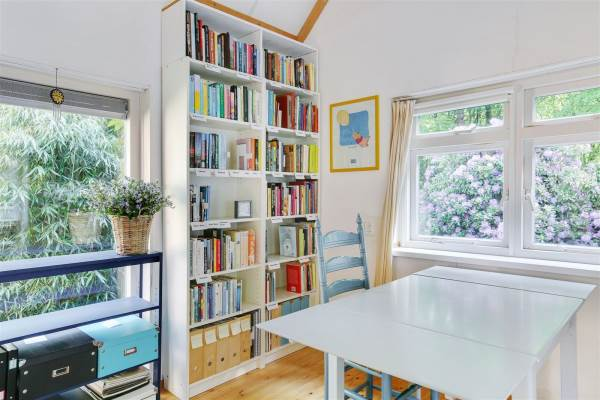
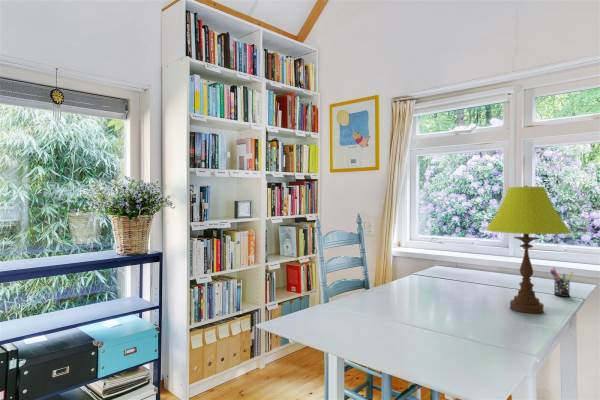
+ table lamp (526, 247)
+ pen holder (561, 281)
